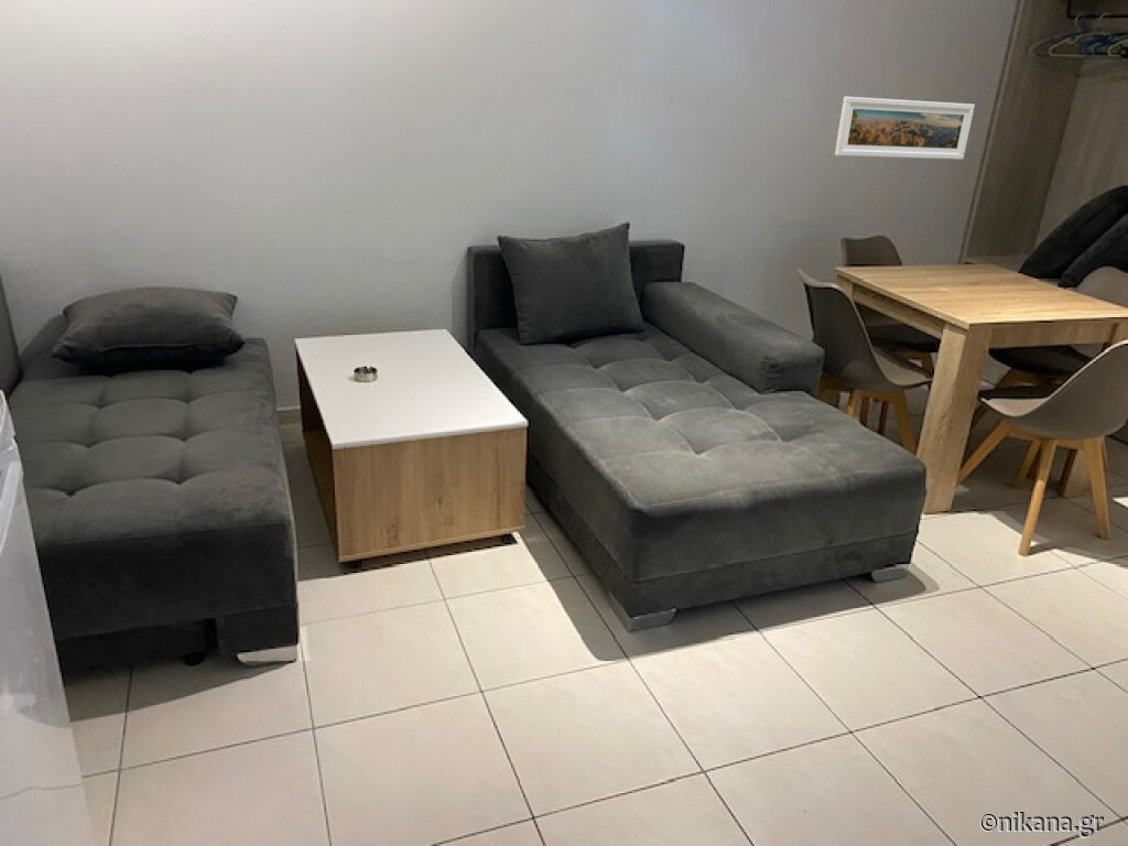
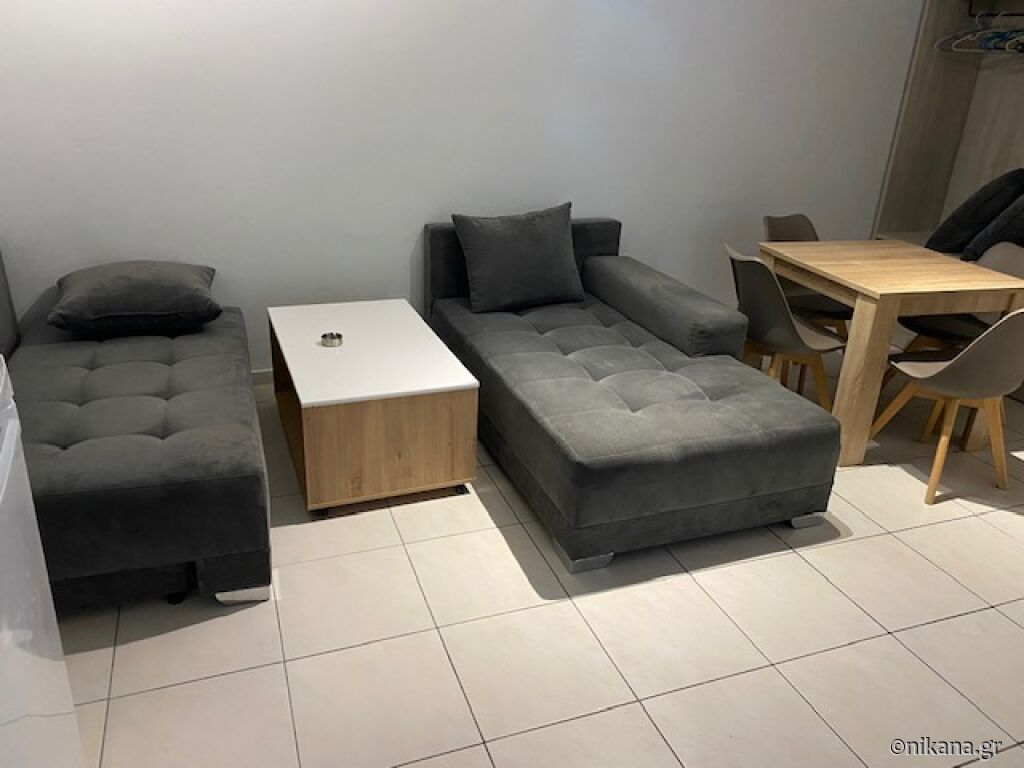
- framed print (905, 129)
